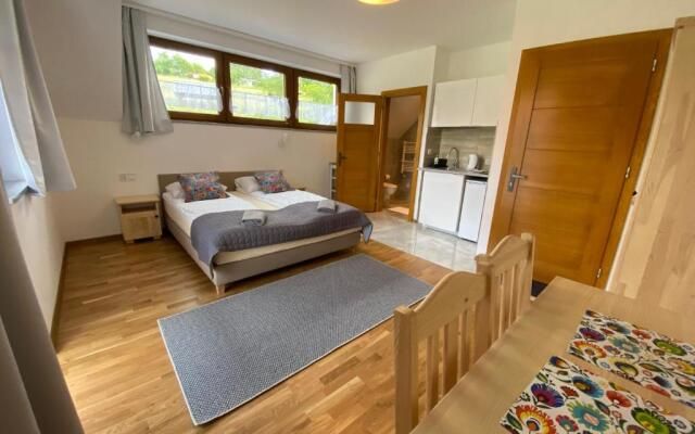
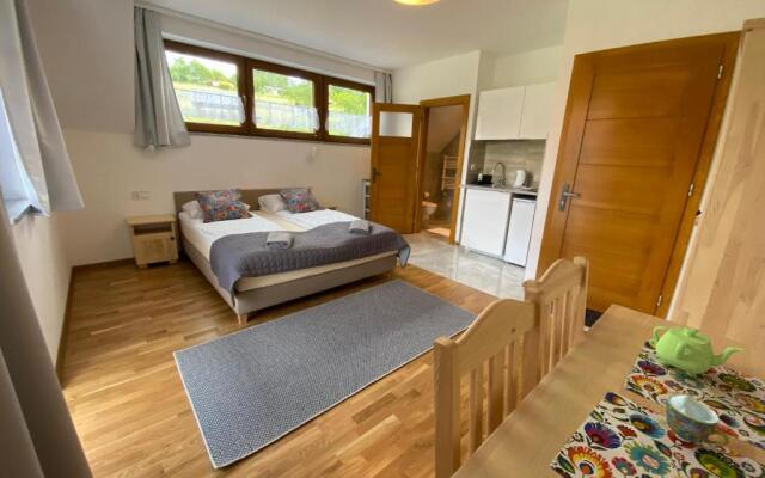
+ teapot (691, 349)
+ teacup (694, 423)
